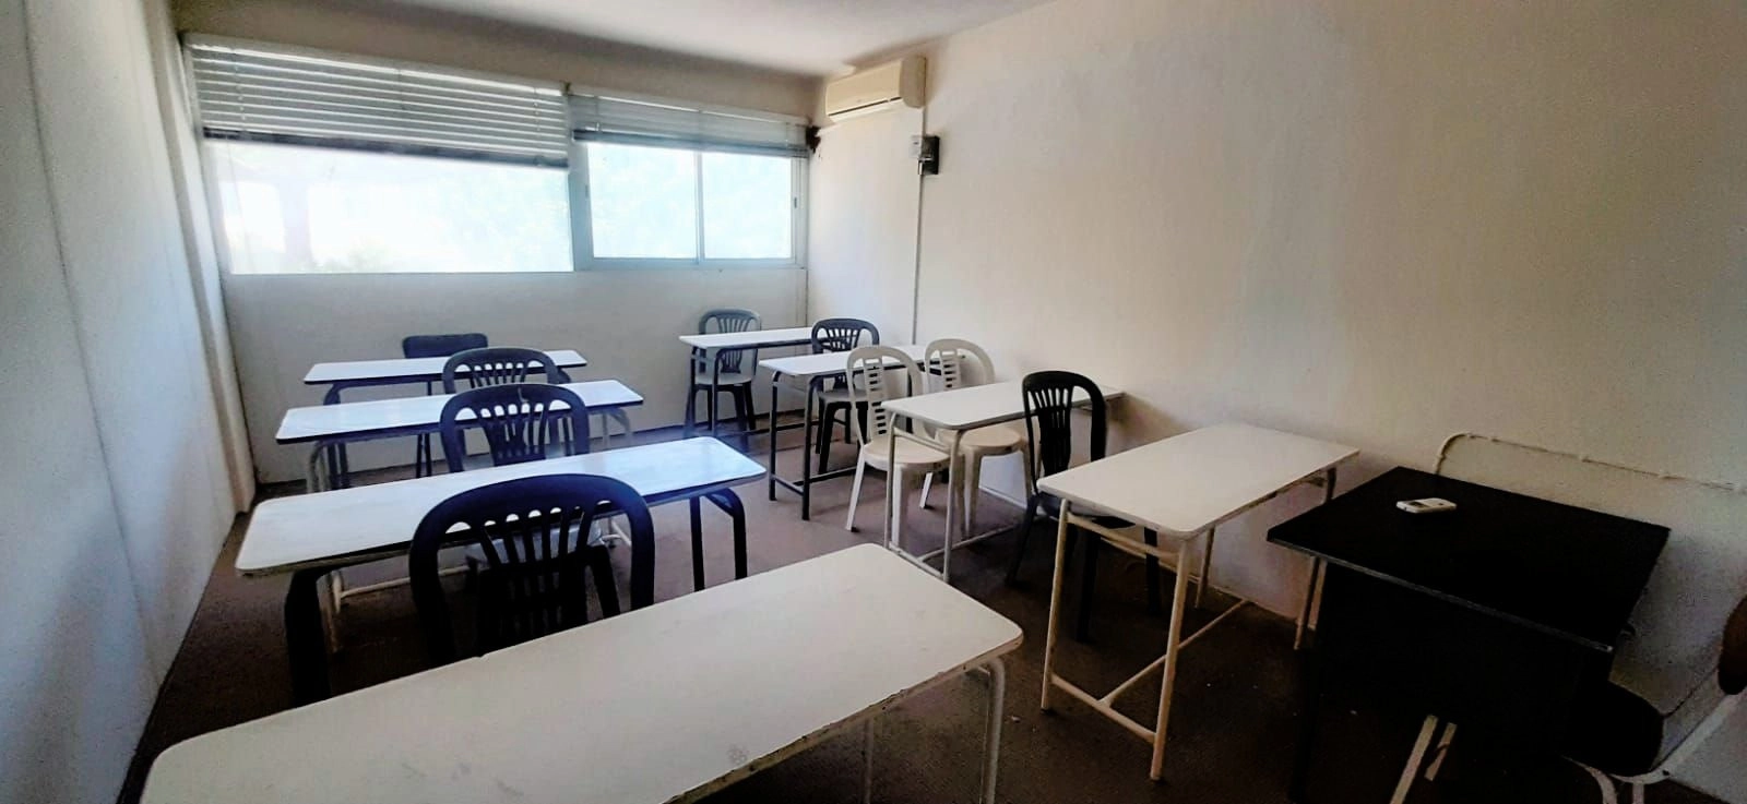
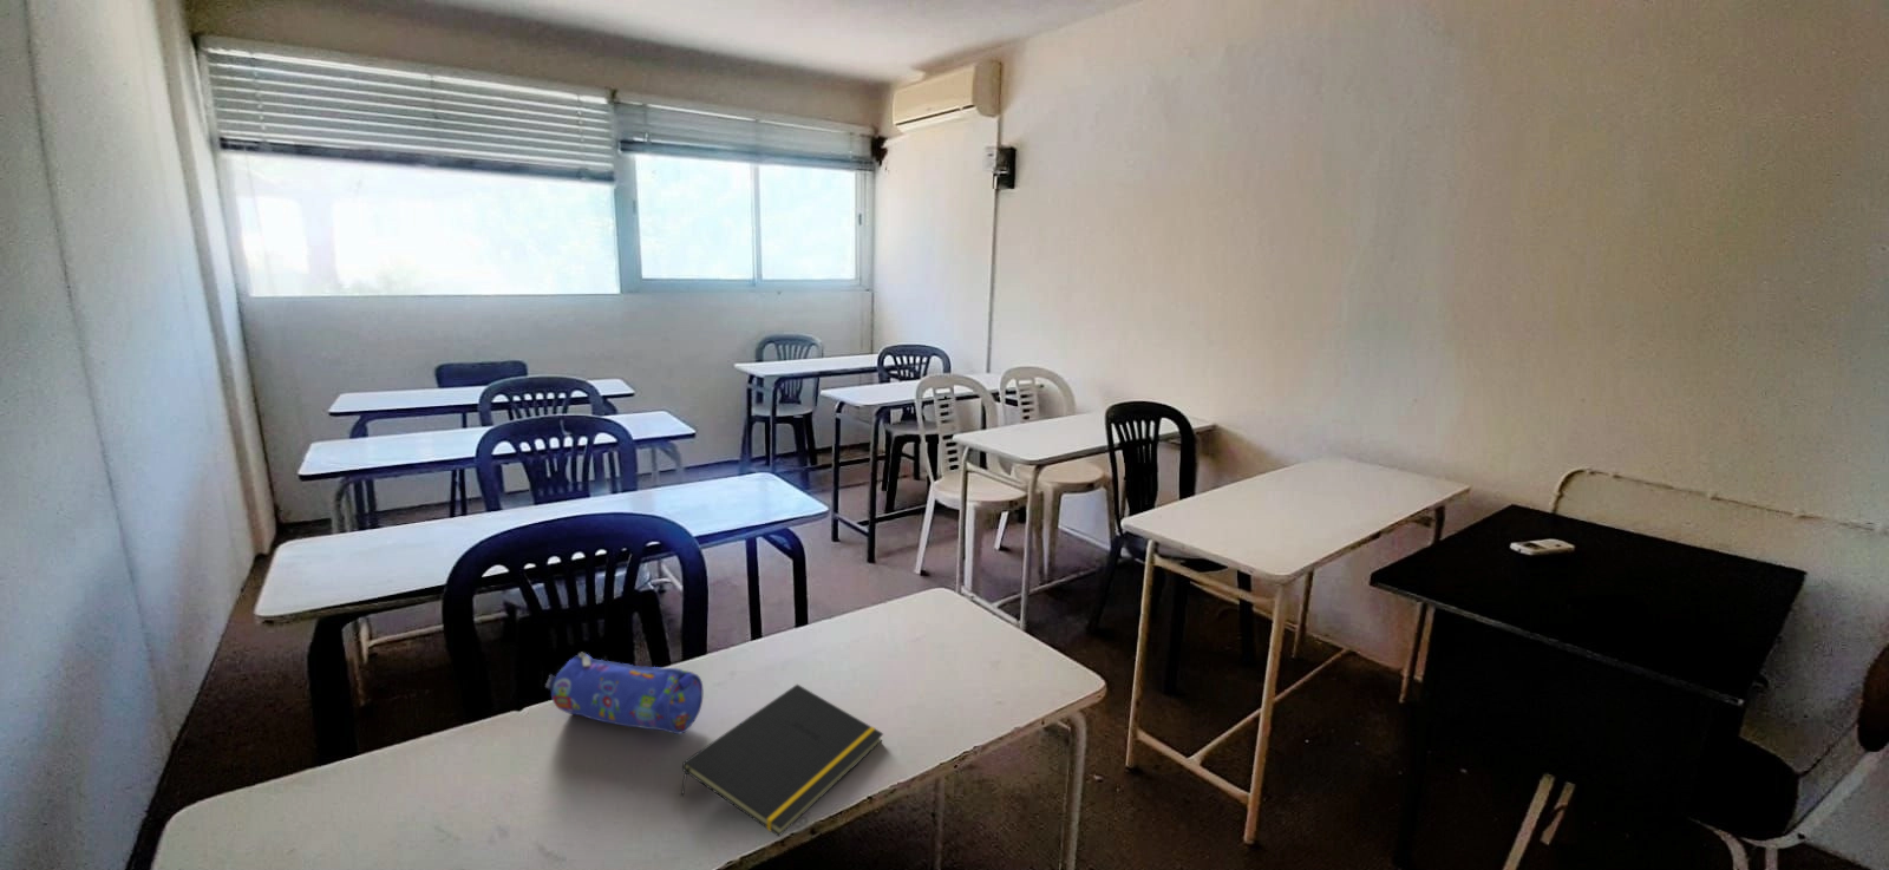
+ pencil case (626, 689)
+ notepad (789, 751)
